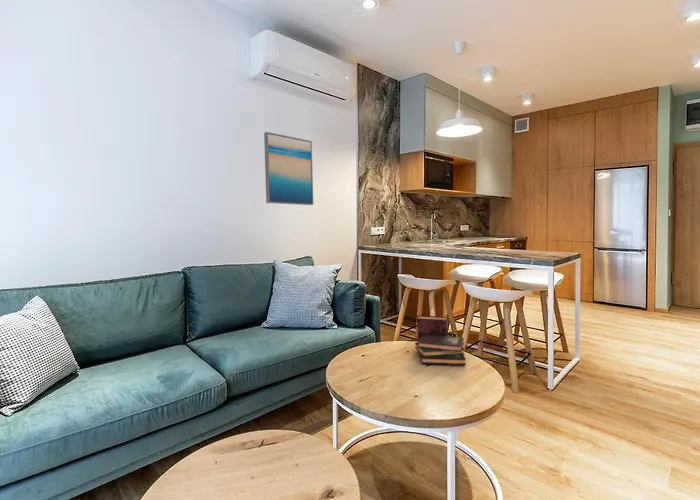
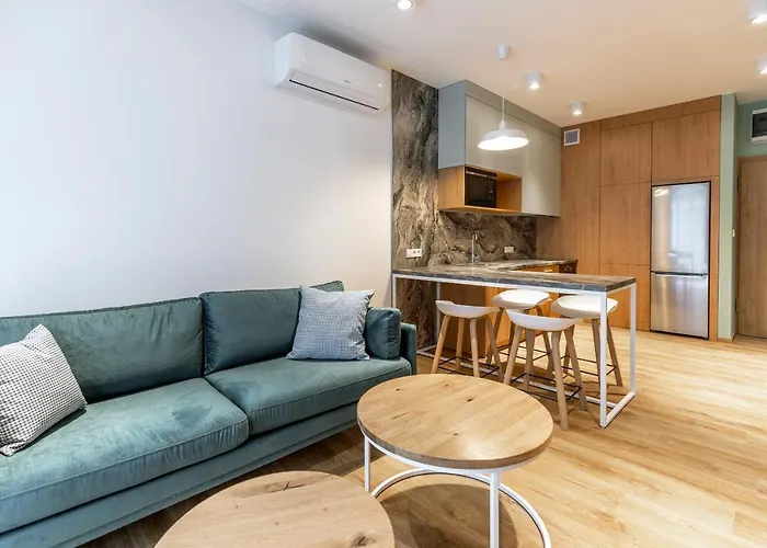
- book (439, 336)
- wall art (290, 170)
